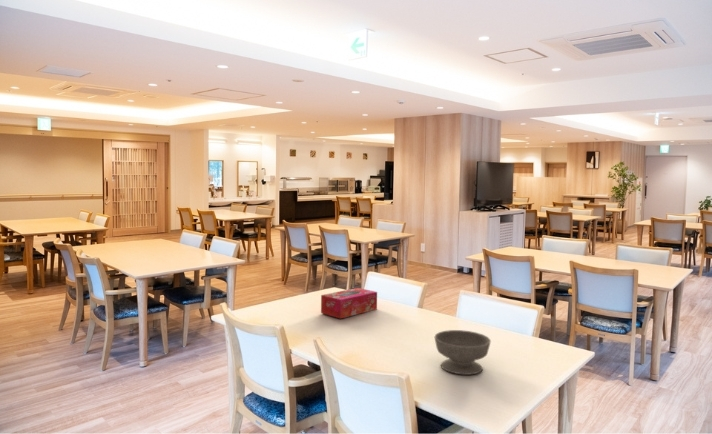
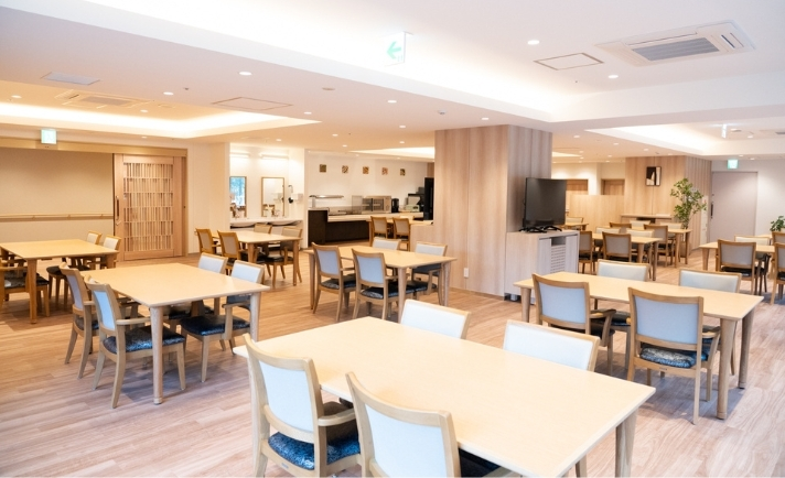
- tissue box (349, 302)
- bowl (461, 352)
